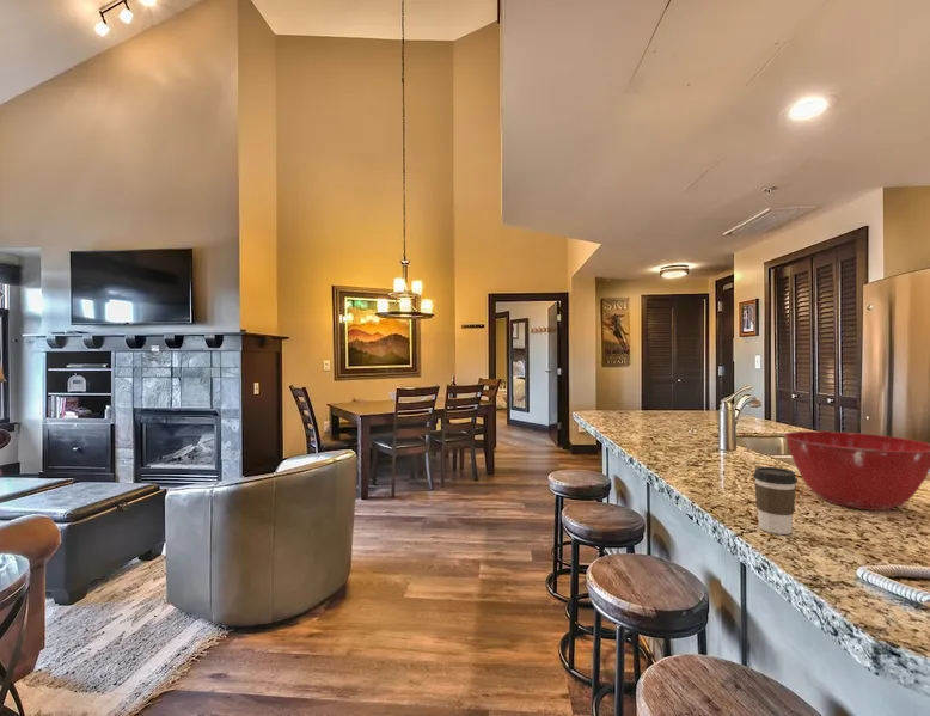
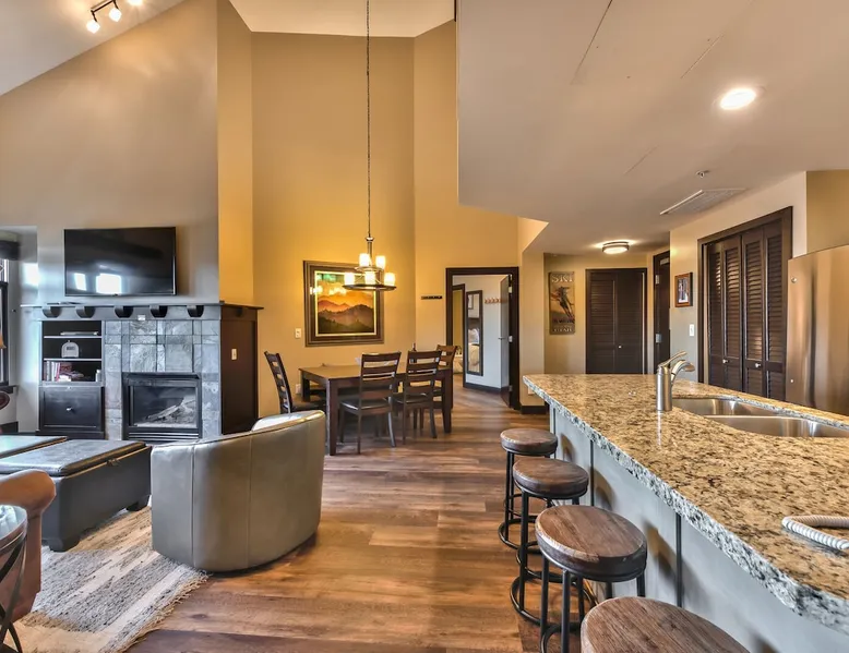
- coffee cup (775, 500)
- mixing bowl (855, 470)
